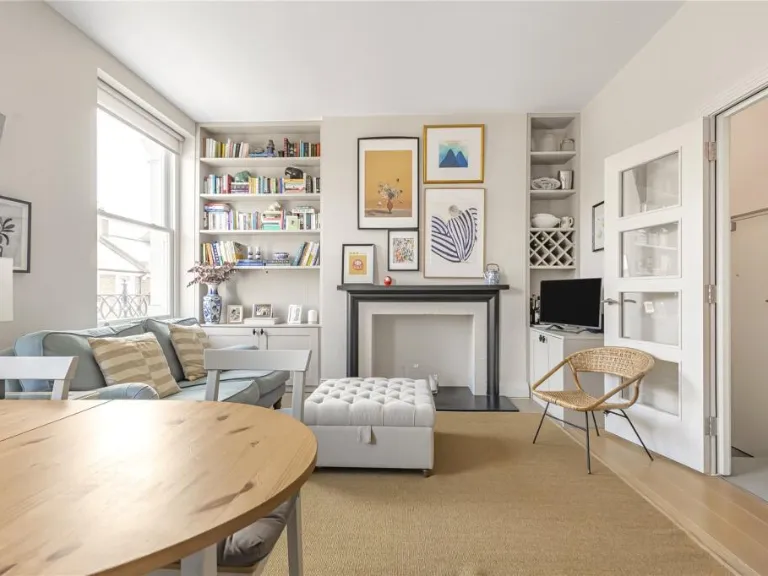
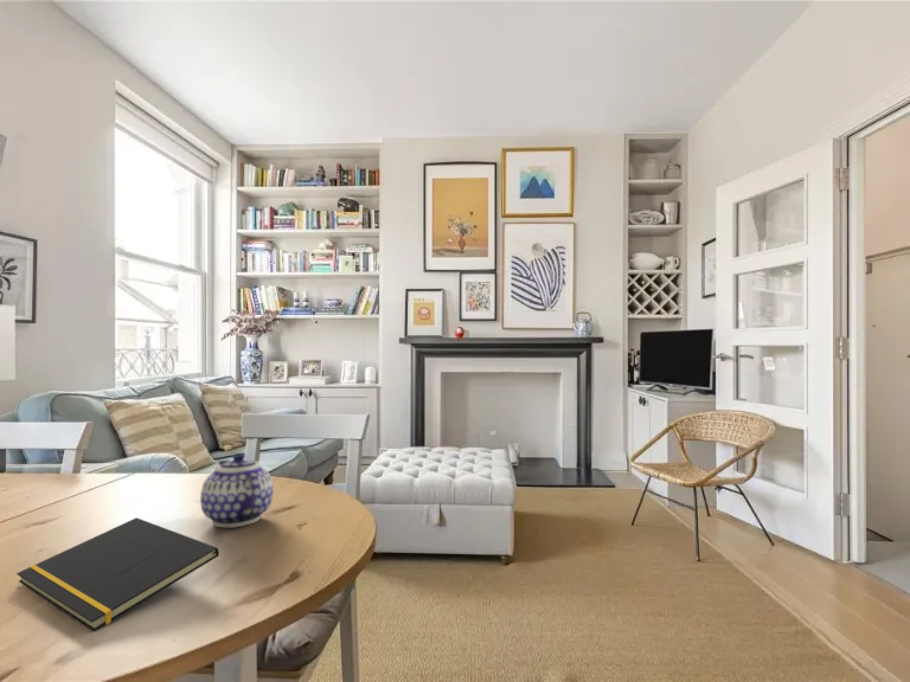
+ teapot (237, 485)
+ notepad (118, 564)
